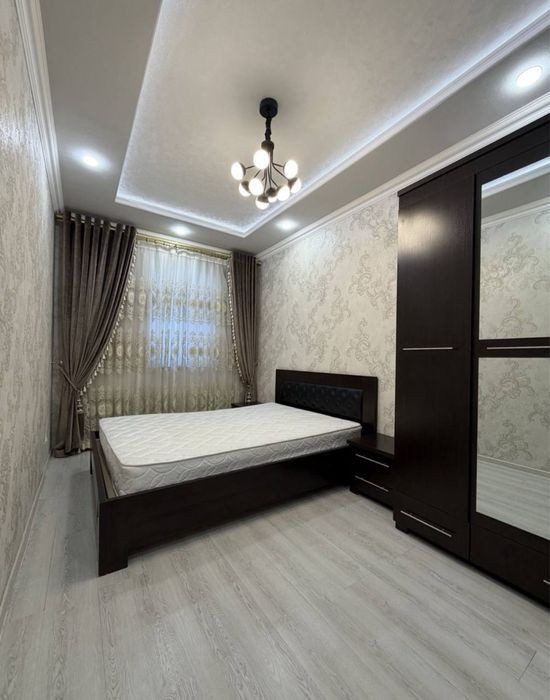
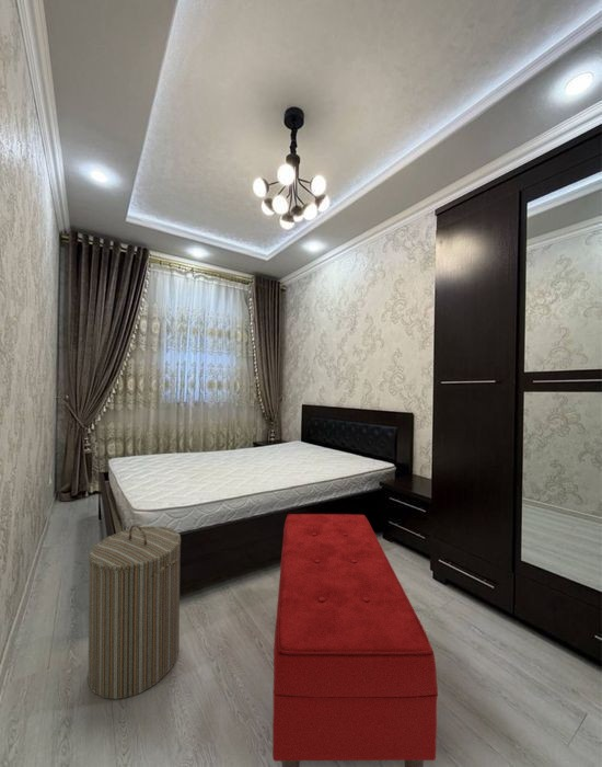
+ laundry hamper (137, 593)
+ bench (335, 611)
